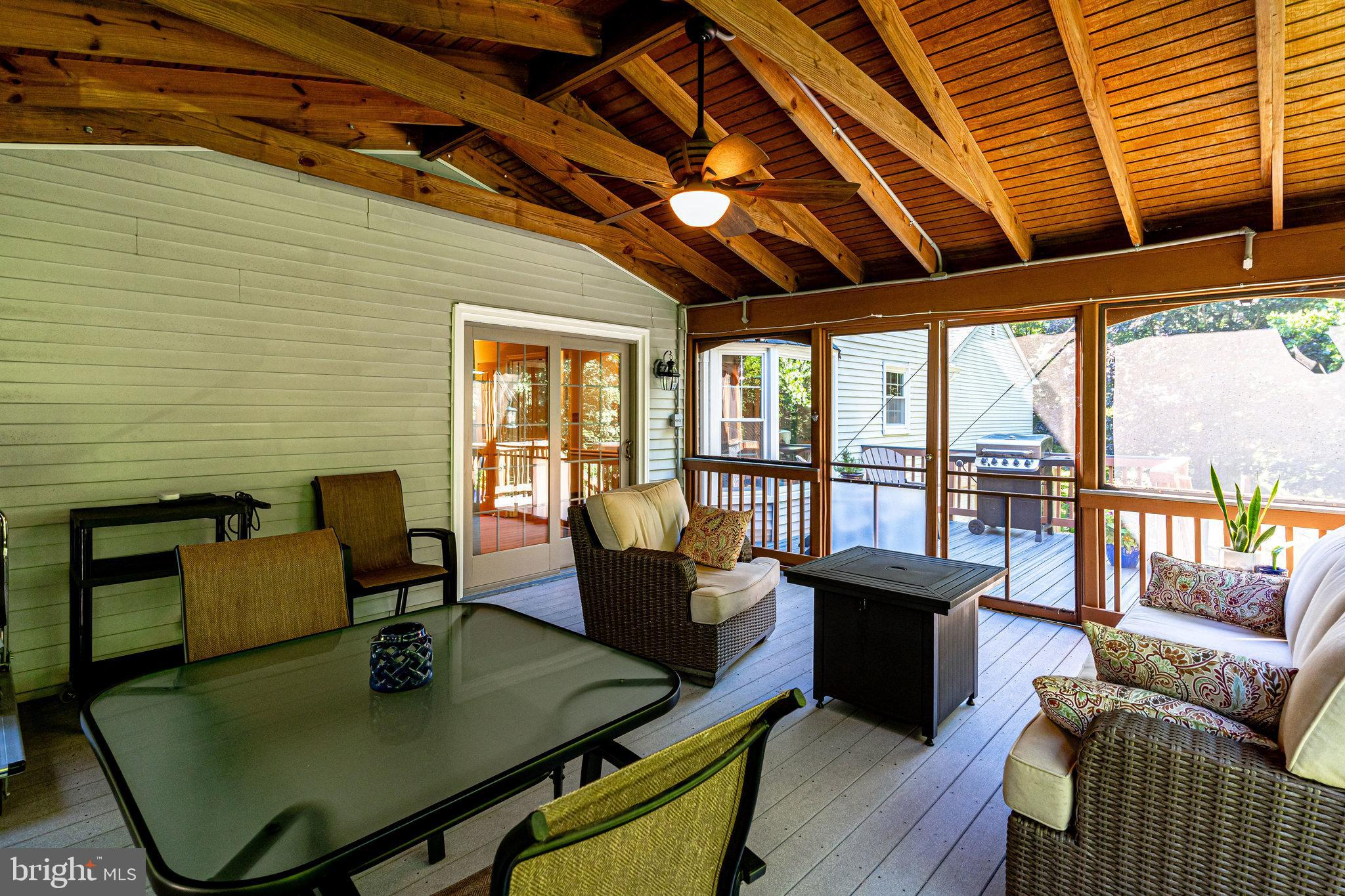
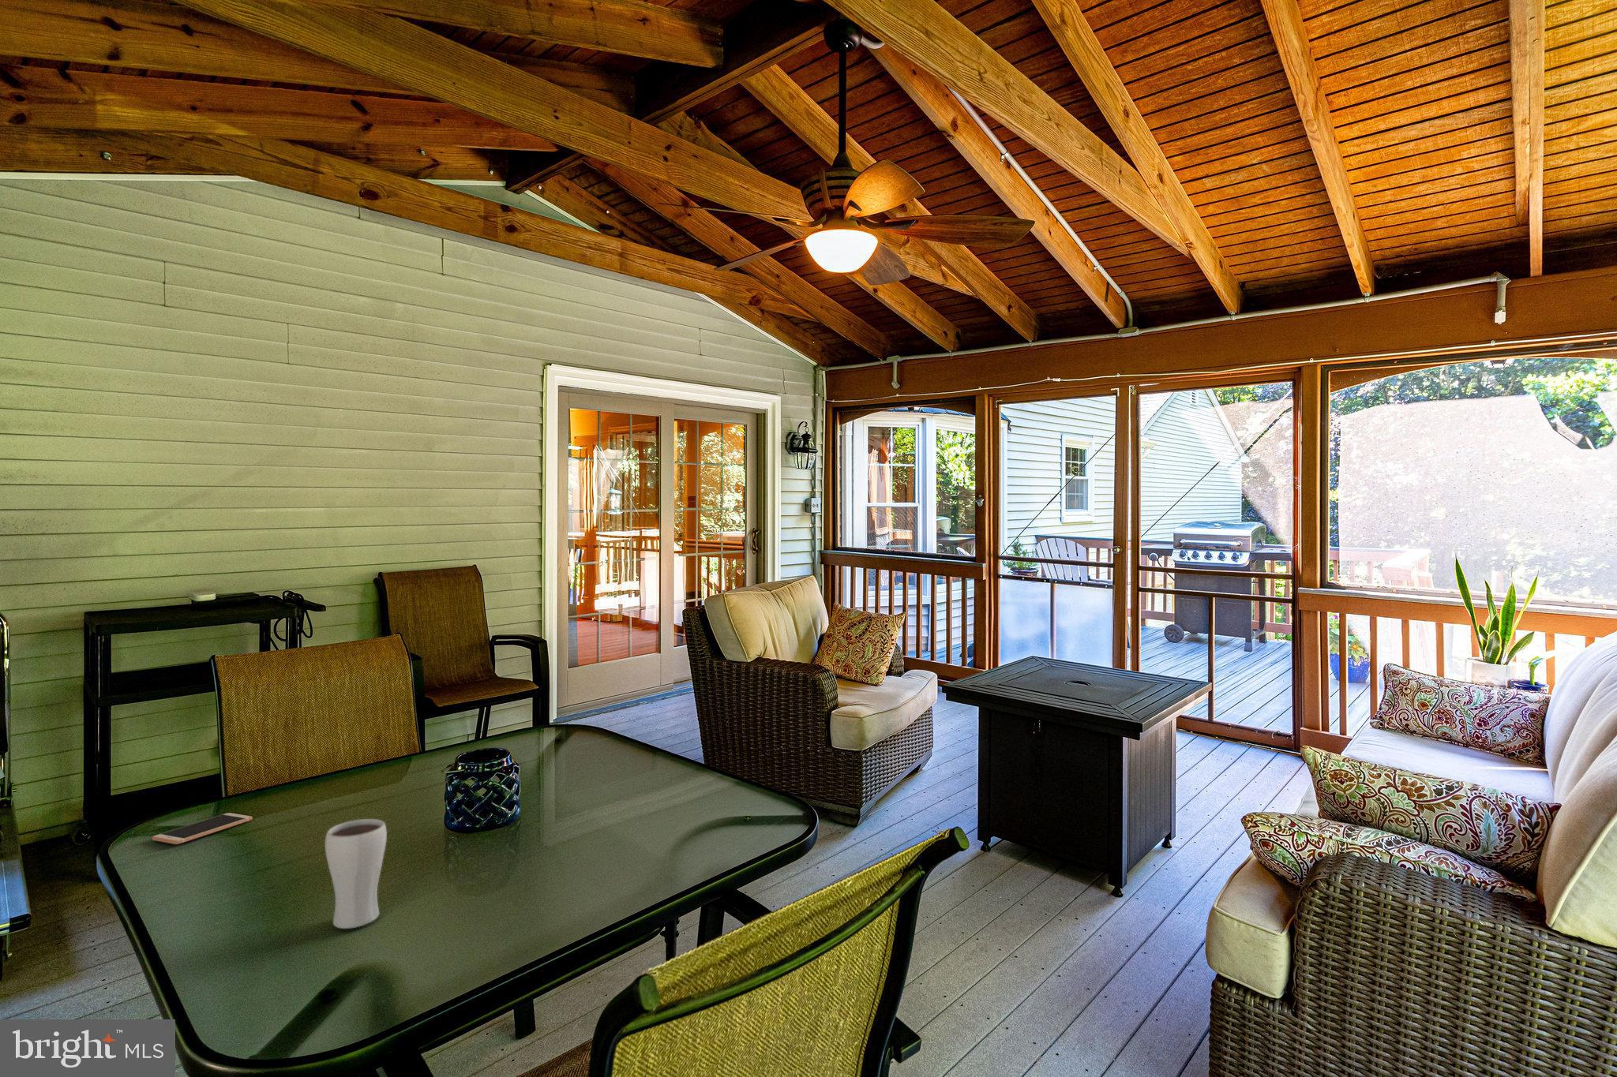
+ drinking glass (356, 874)
+ smartphone (203, 828)
